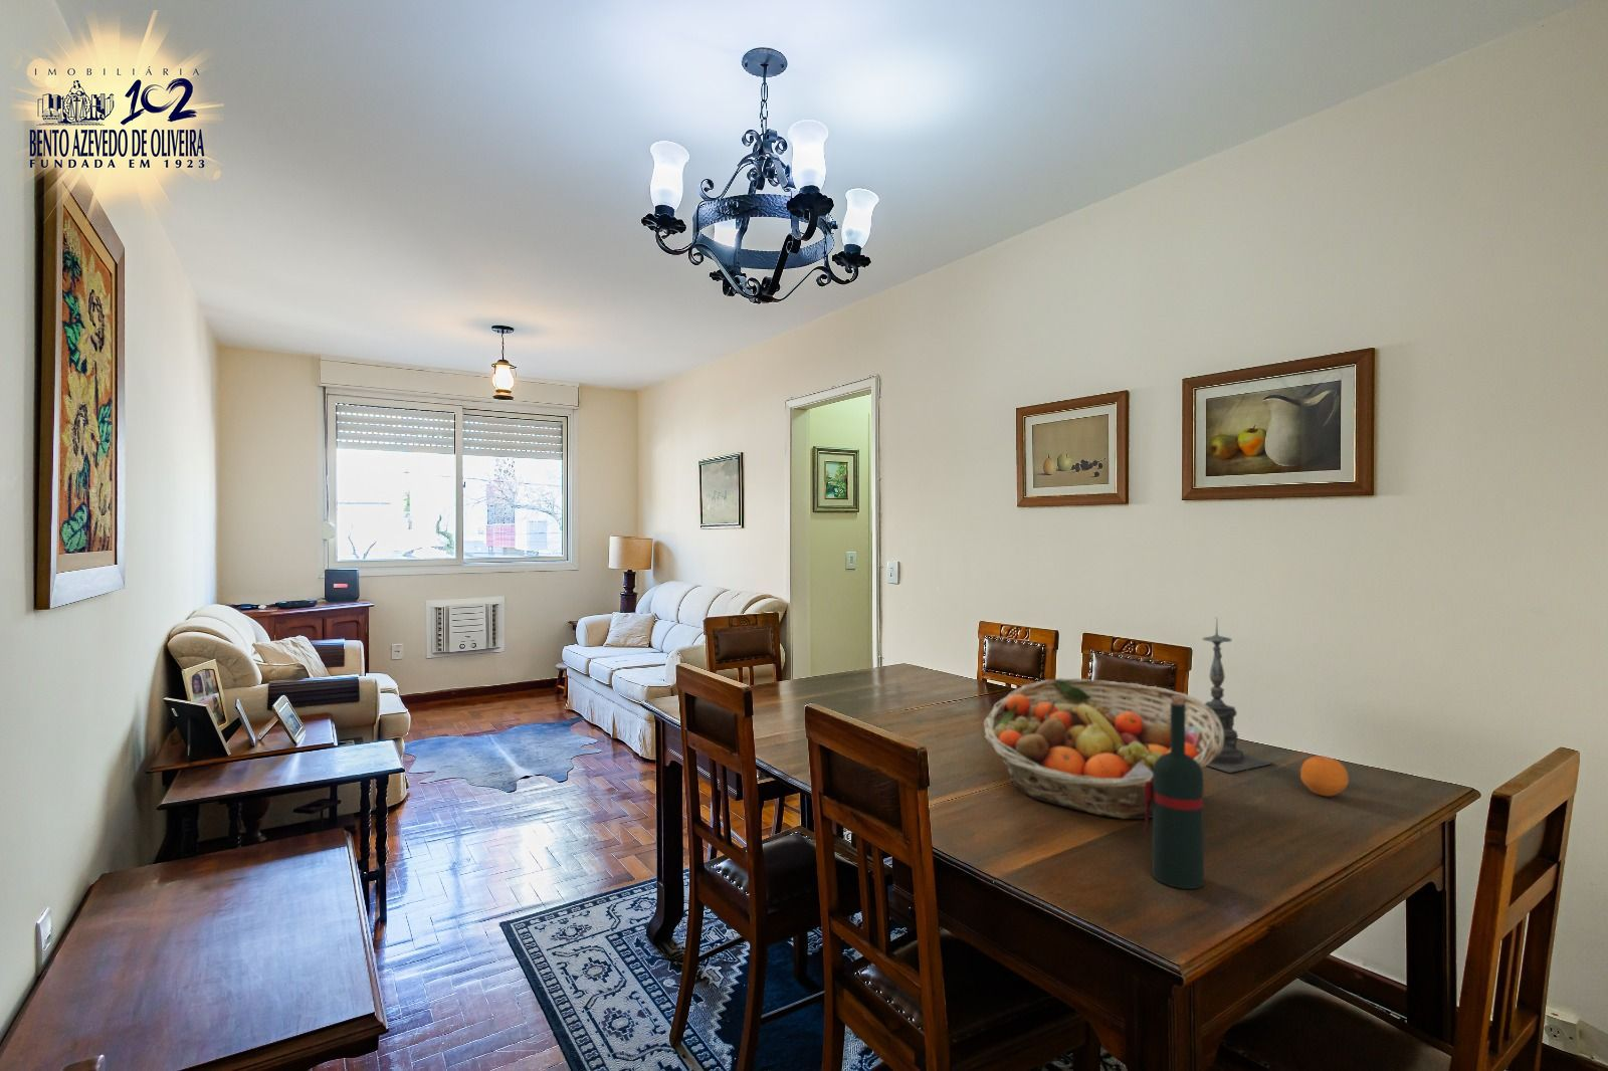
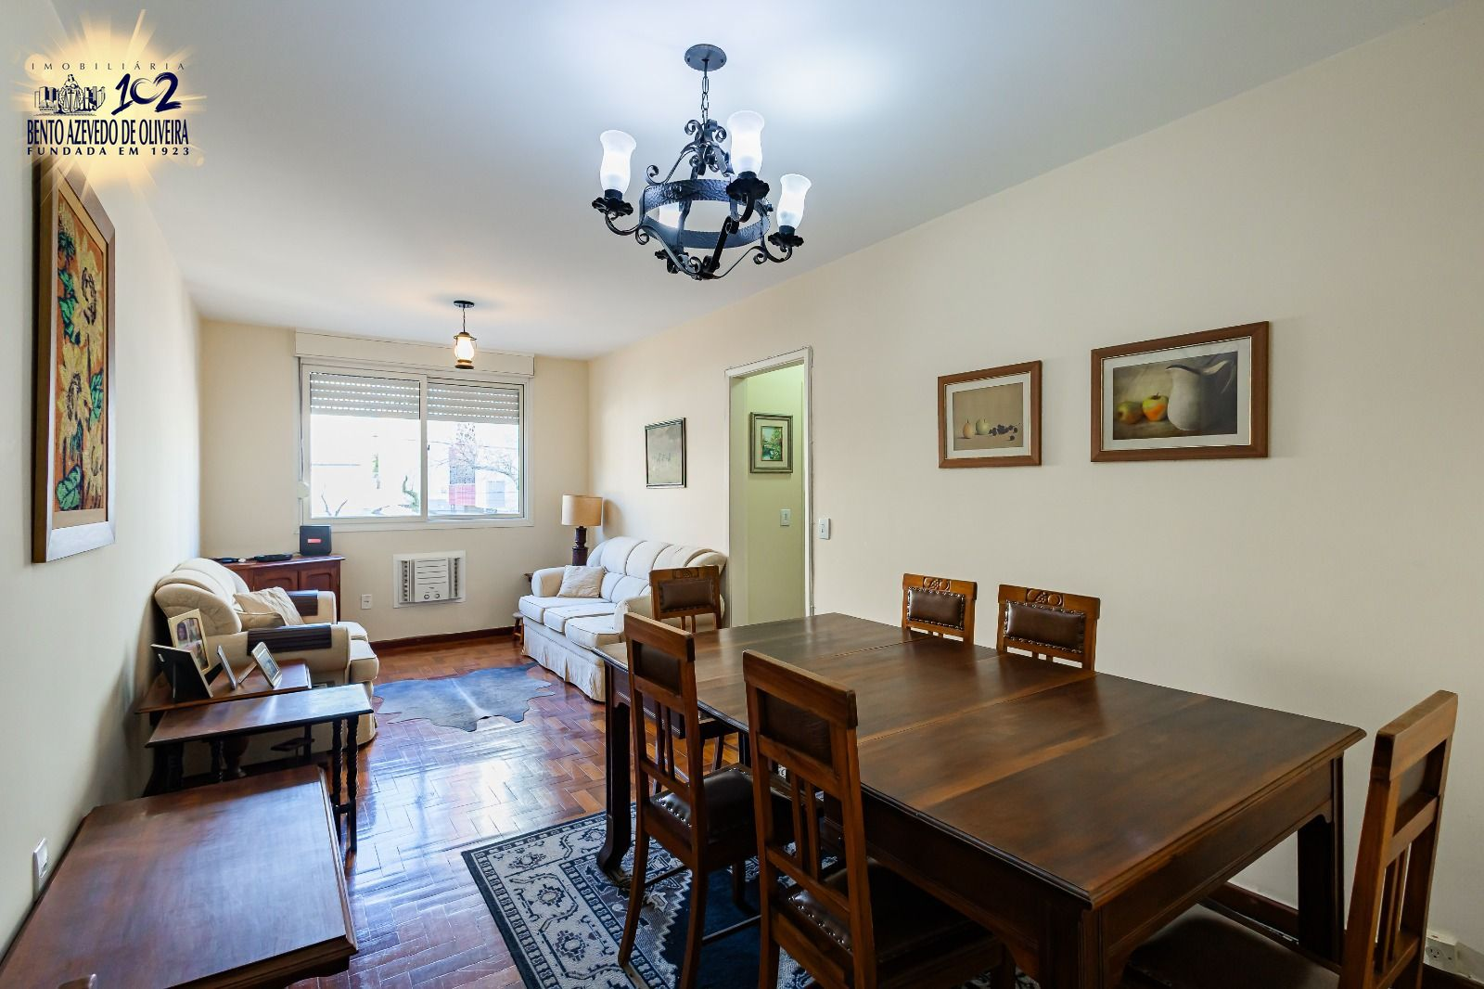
- fruit (1323, 776)
- candle holder (1218, 687)
- wine bottle (1169, 785)
- fruit basket (1095, 741)
